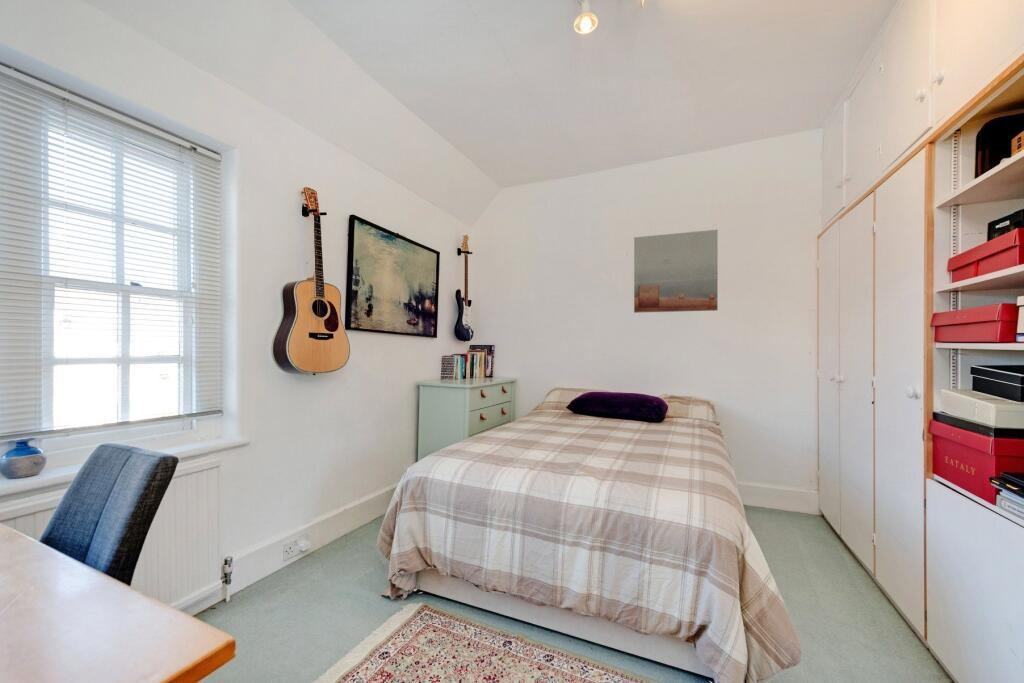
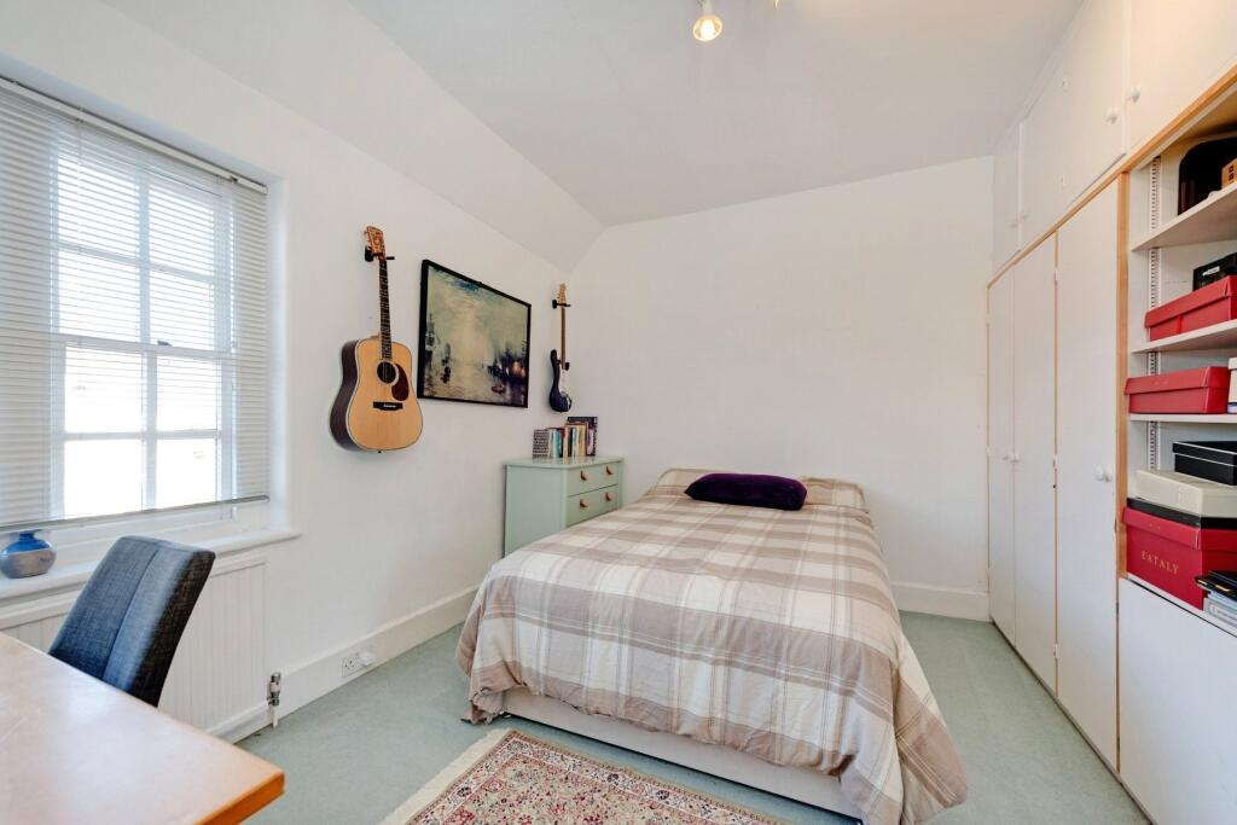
- wall art (674, 272)
